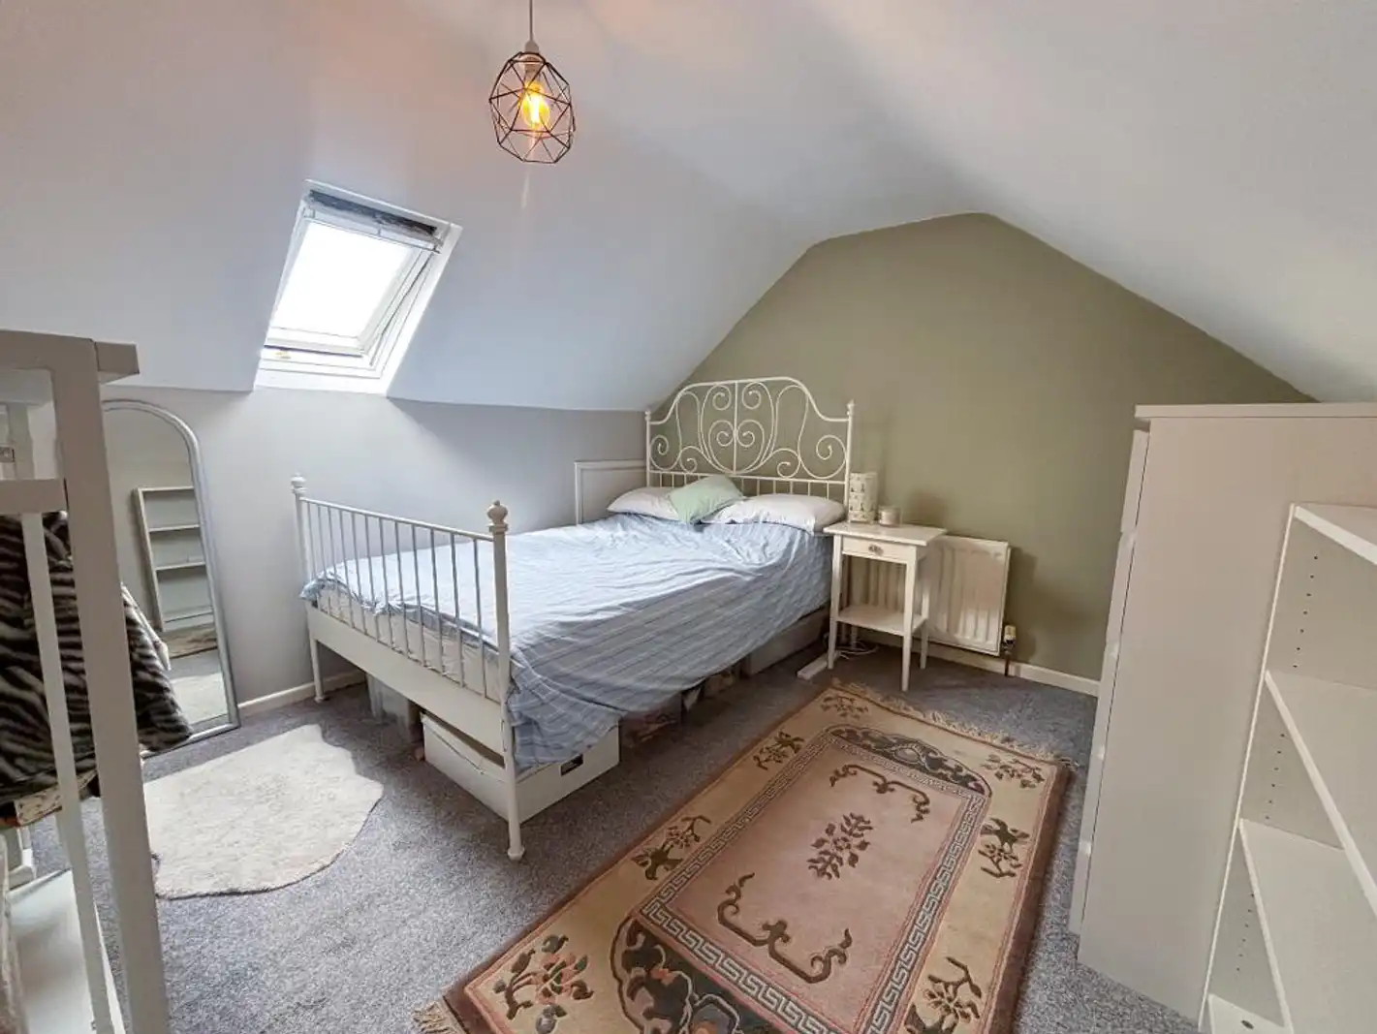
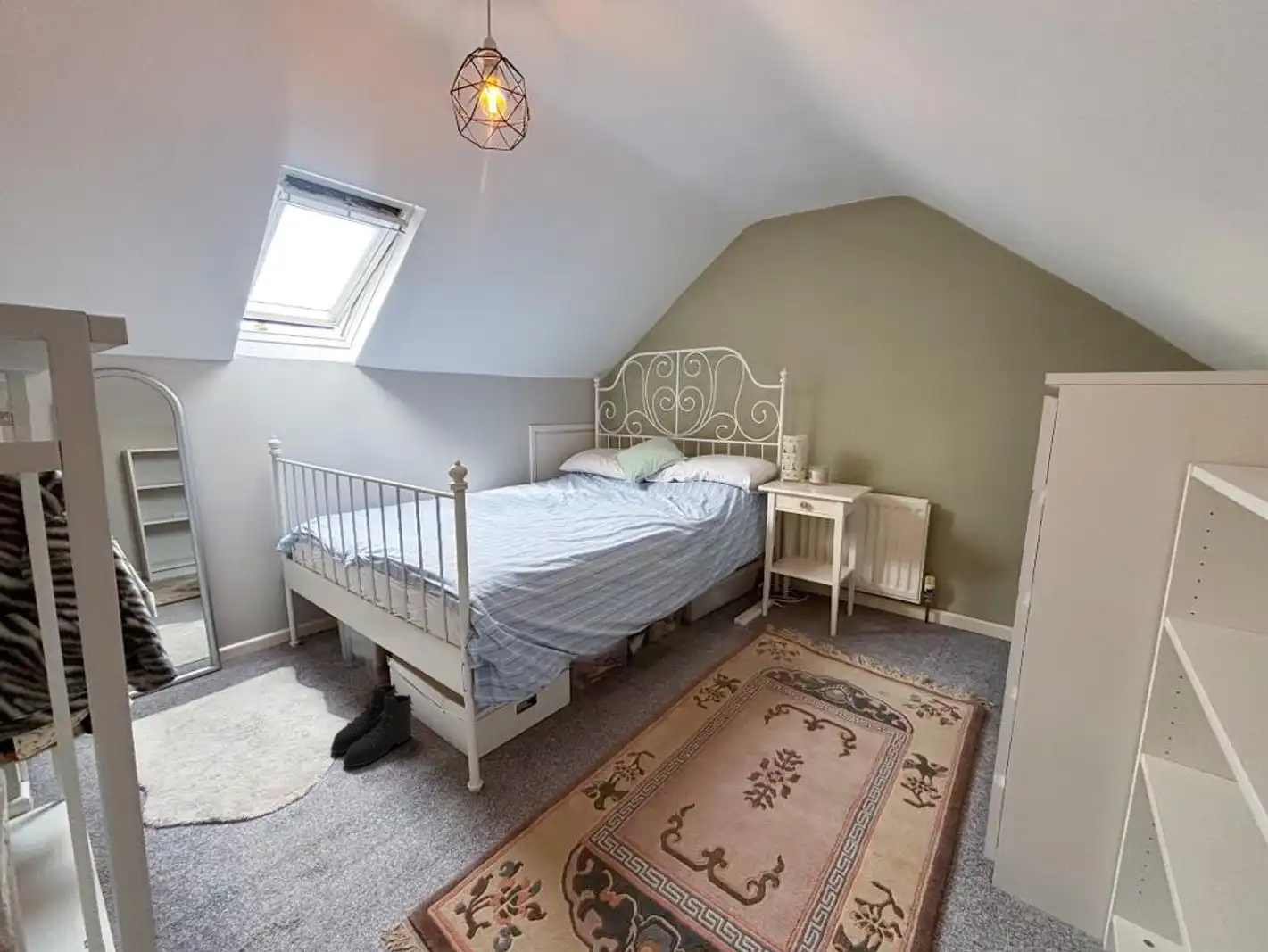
+ boots (372, 719)
